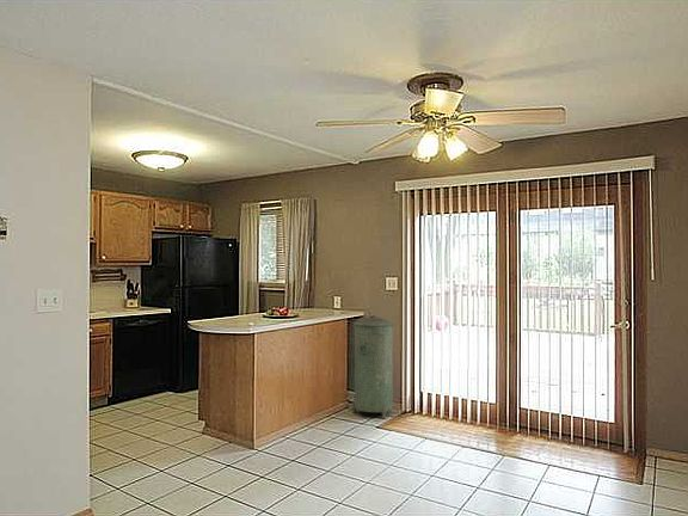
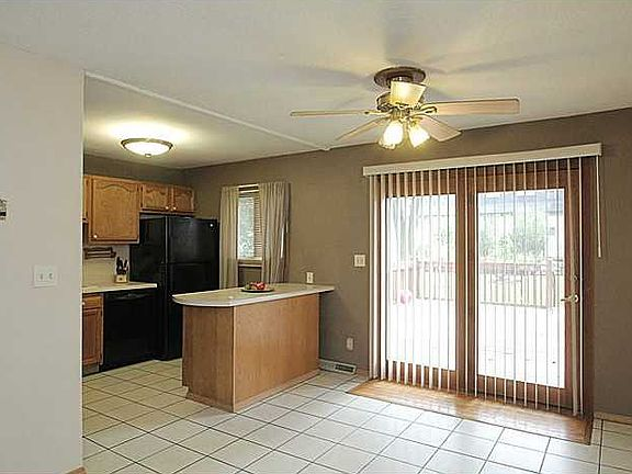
- trash can (374, 363)
